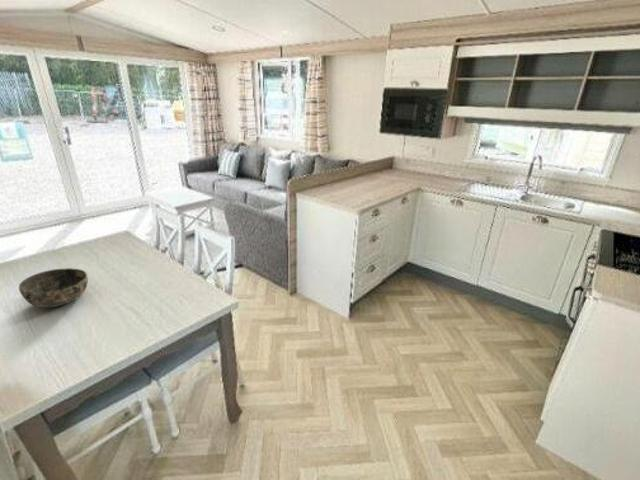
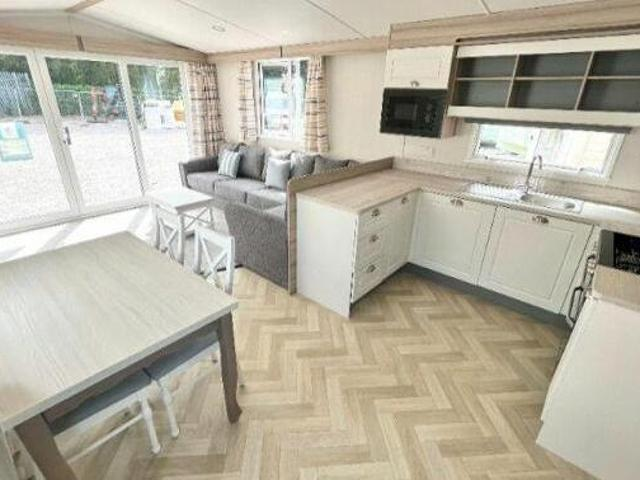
- bowl (57, 289)
